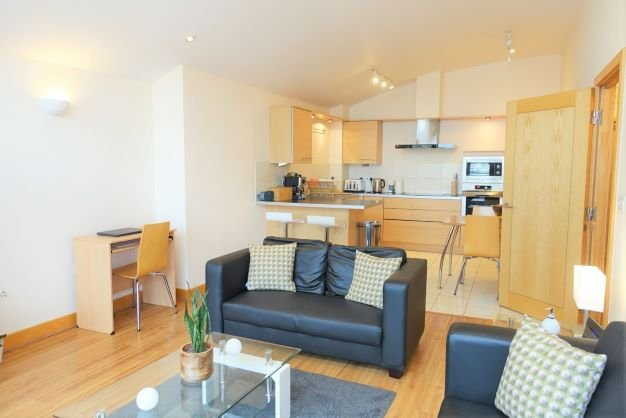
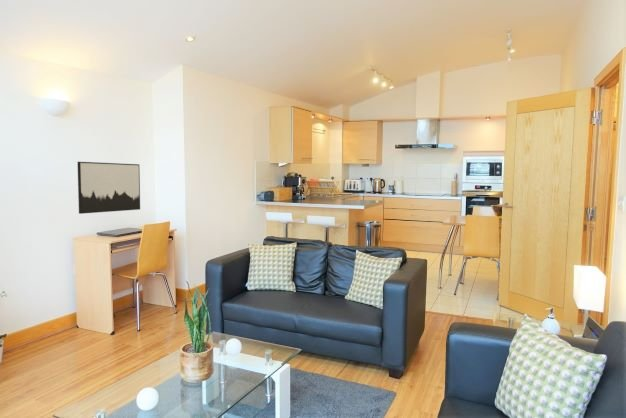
+ wall art (111, 187)
